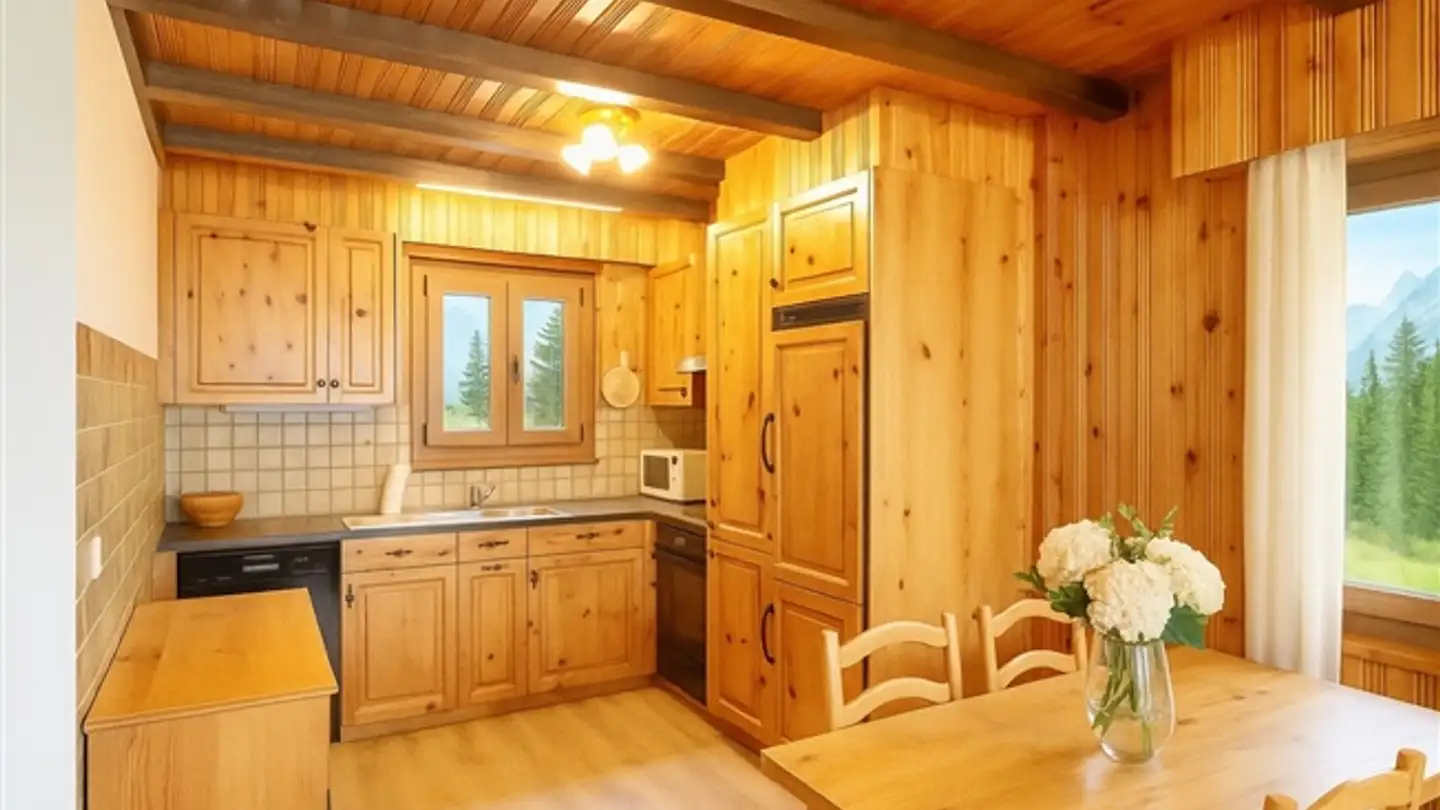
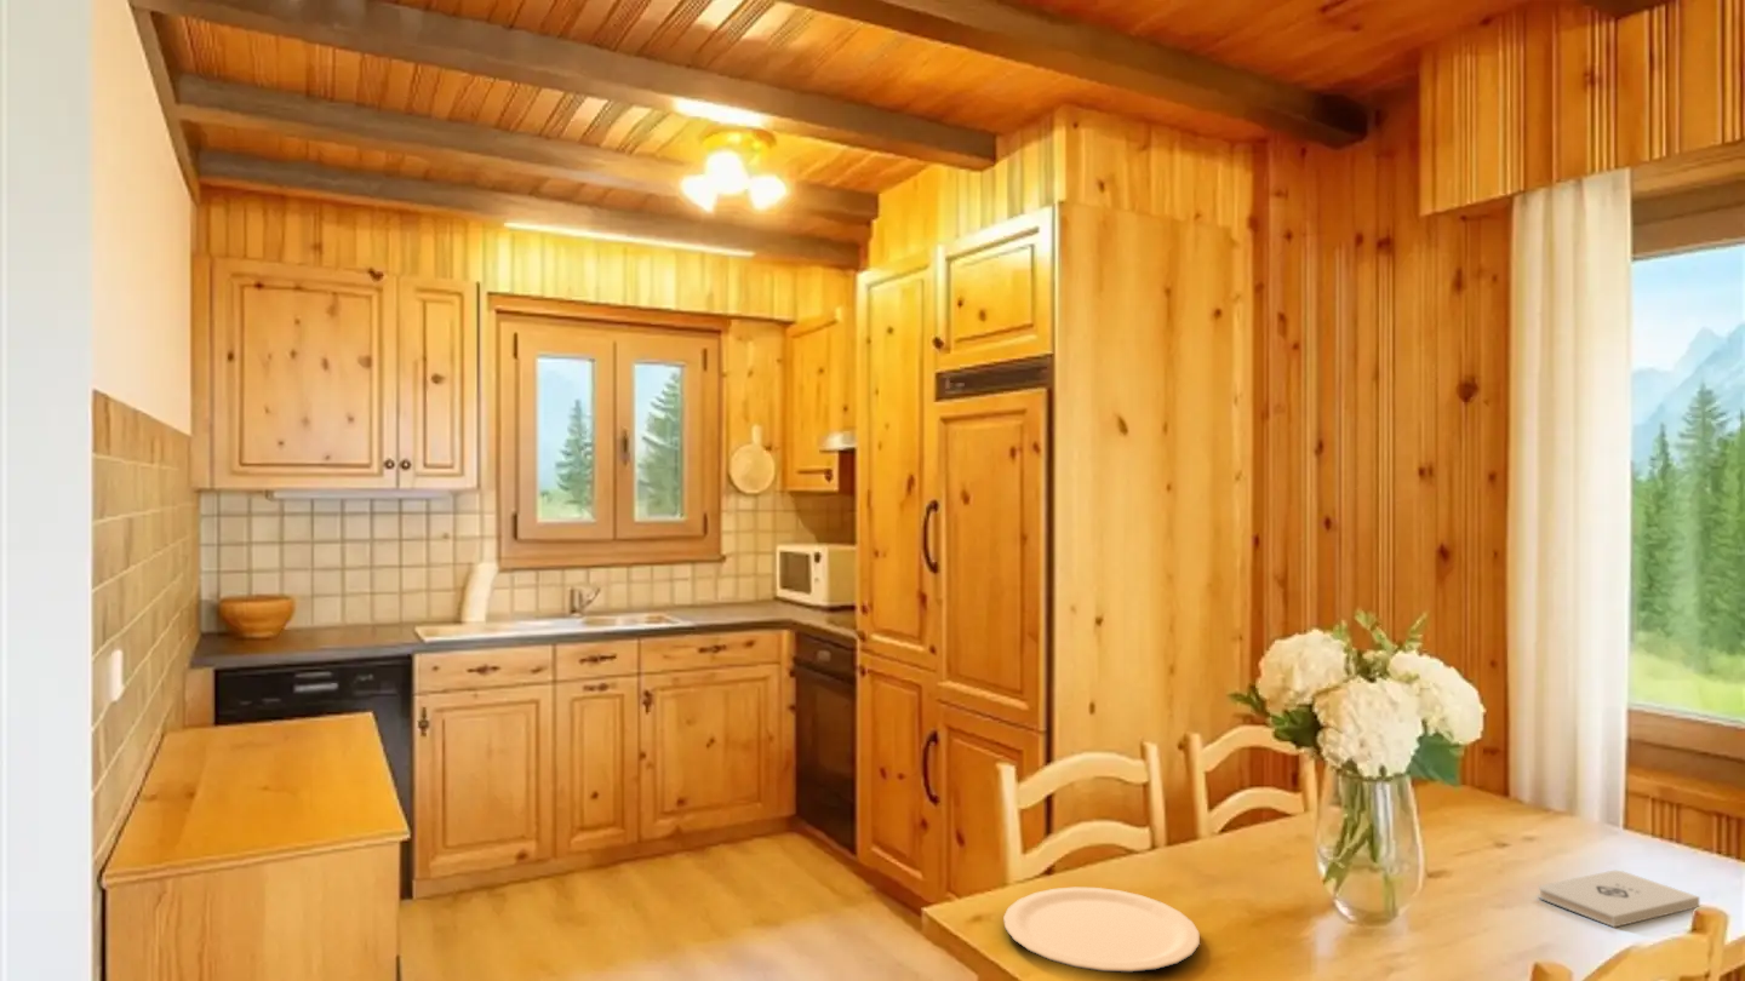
+ plate (1099, 929)
+ notepad (1615, 896)
